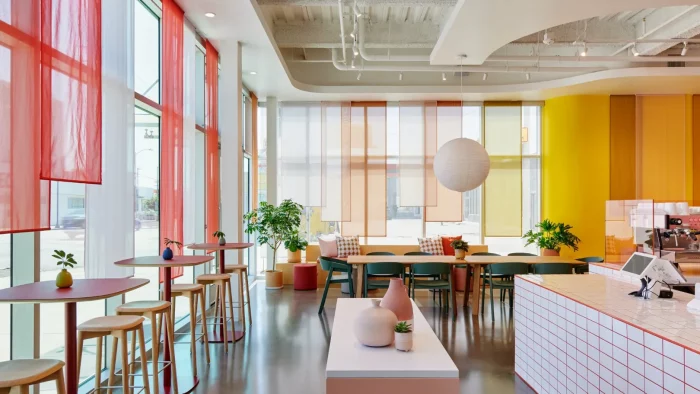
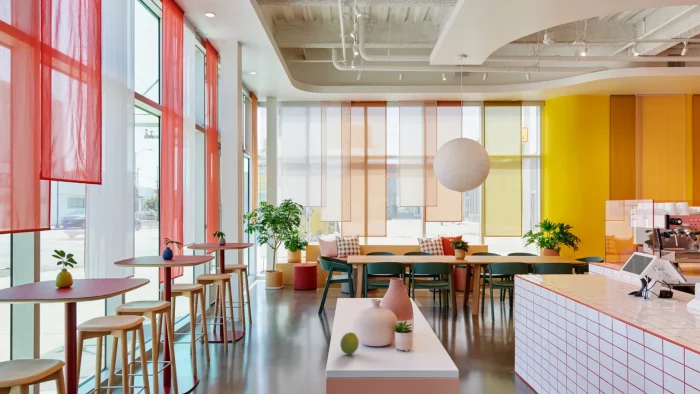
+ fruit (349, 343)
